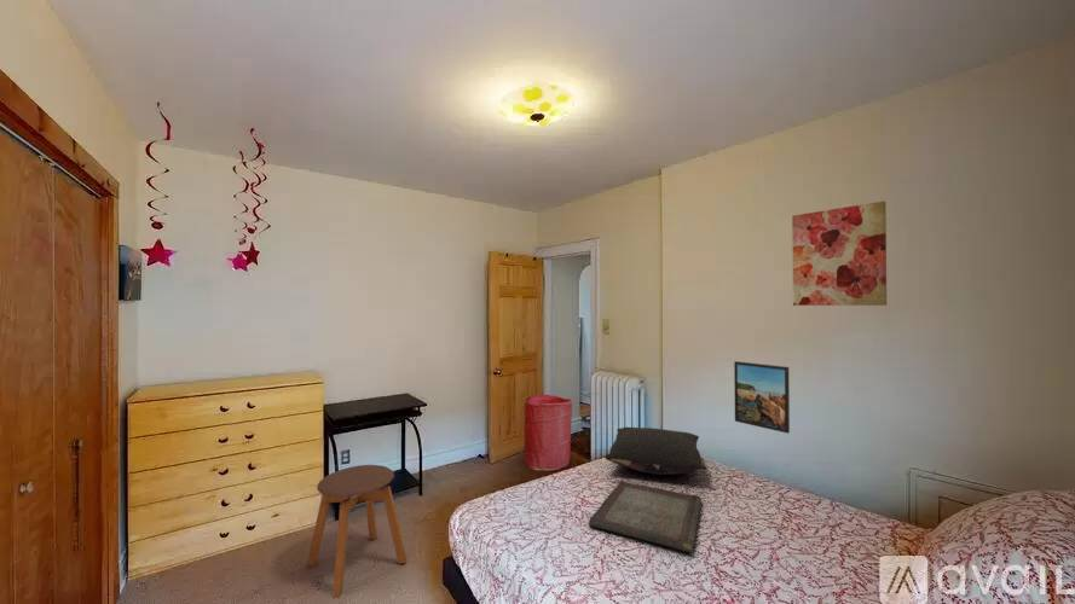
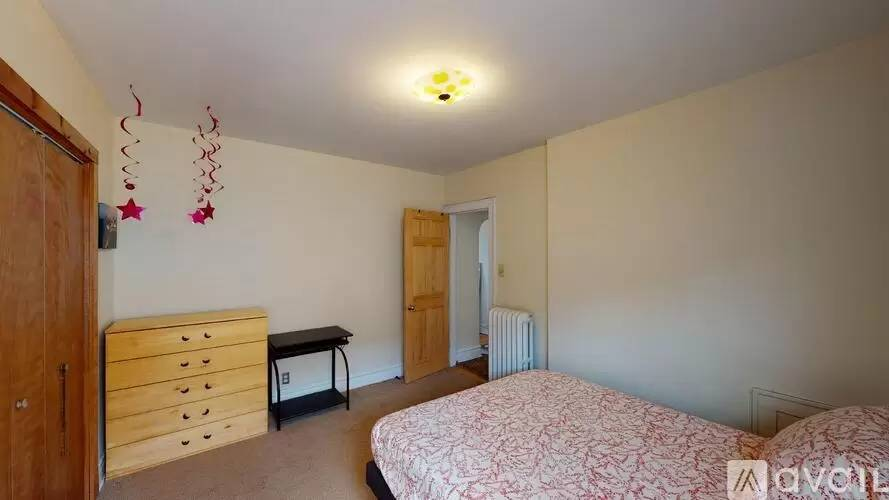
- laundry hamper (548, 429)
- stool (347, 518)
- serving tray (649, 510)
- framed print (761, 395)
- pillow (655, 447)
- wall art (836, 256)
